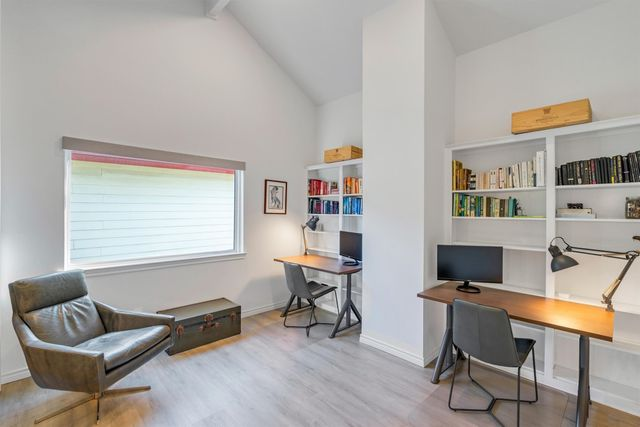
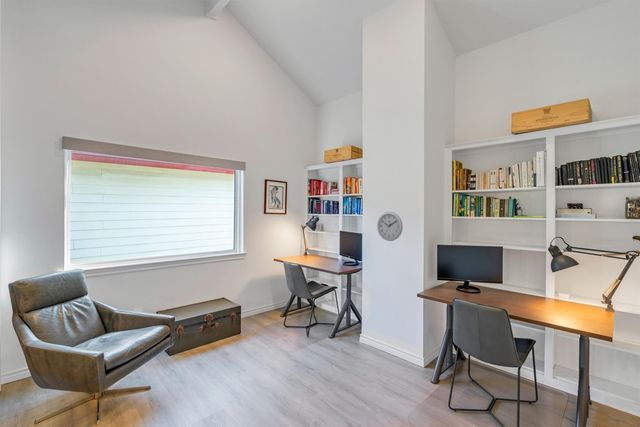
+ wall clock (389, 226)
